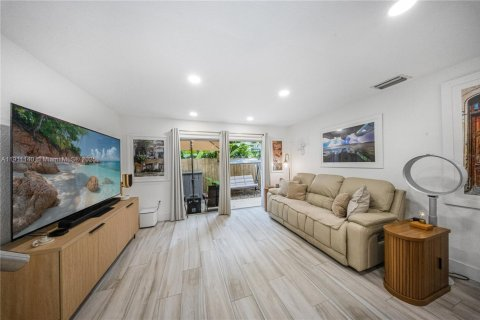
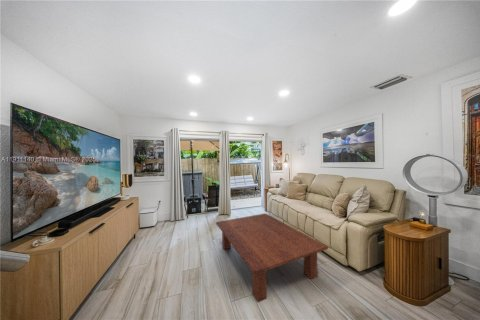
+ coffee table (262, 245)
